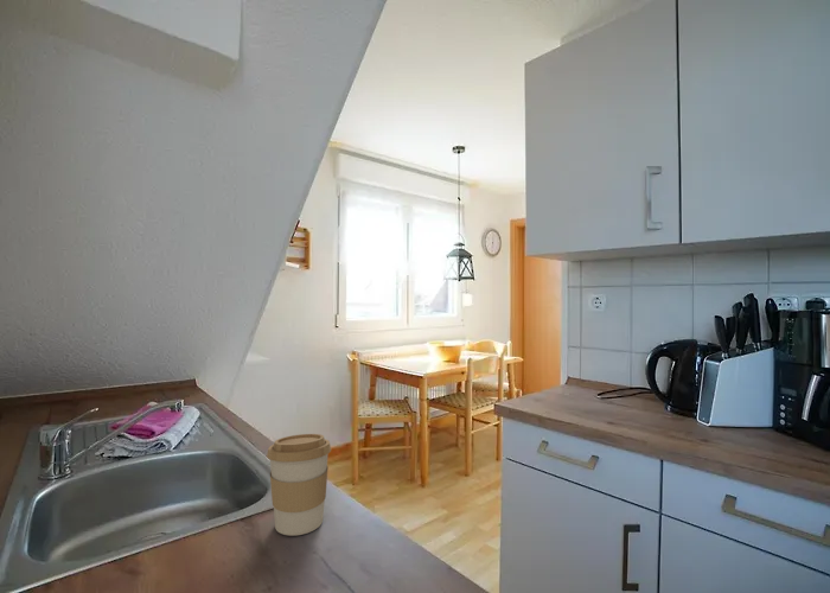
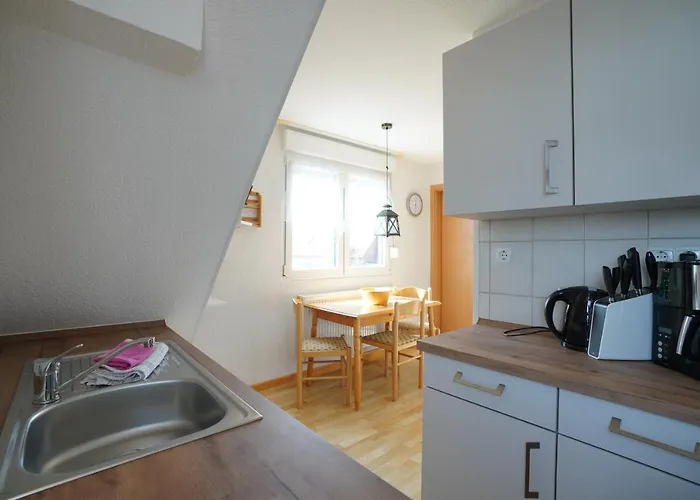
- coffee cup (299, 479)
